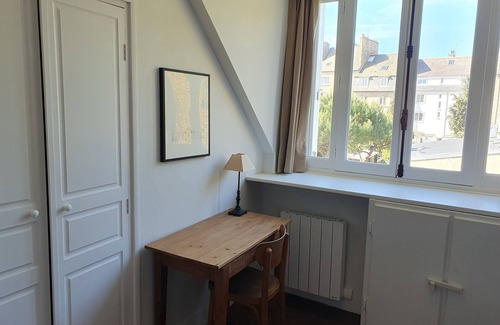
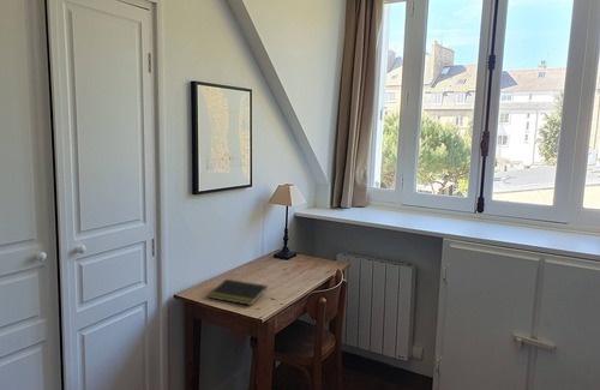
+ notepad (238, 290)
